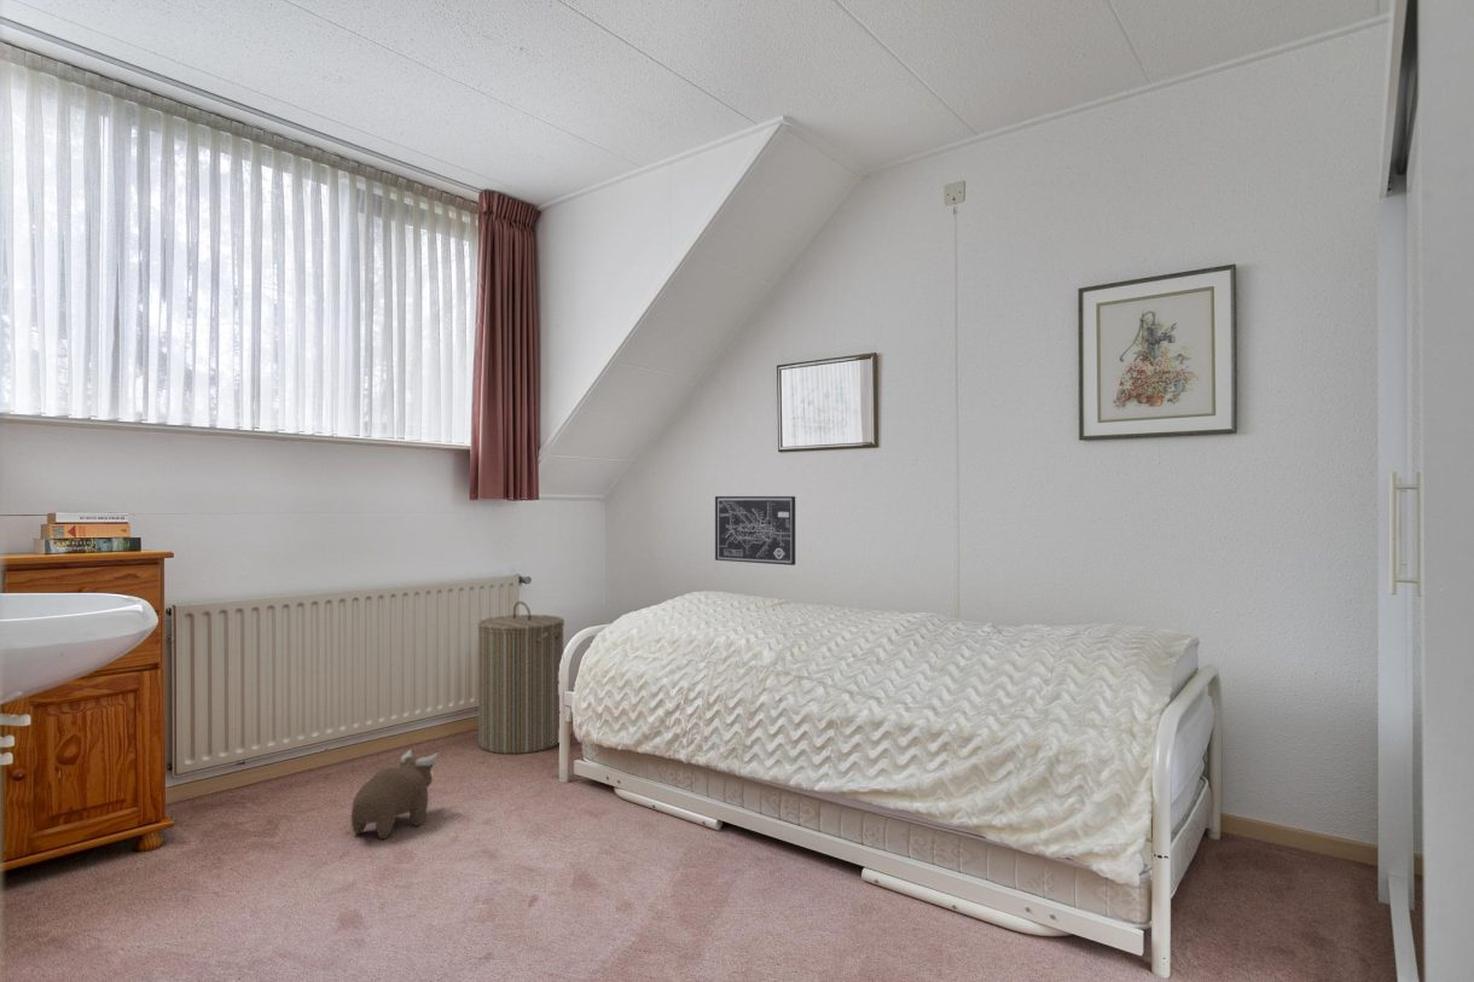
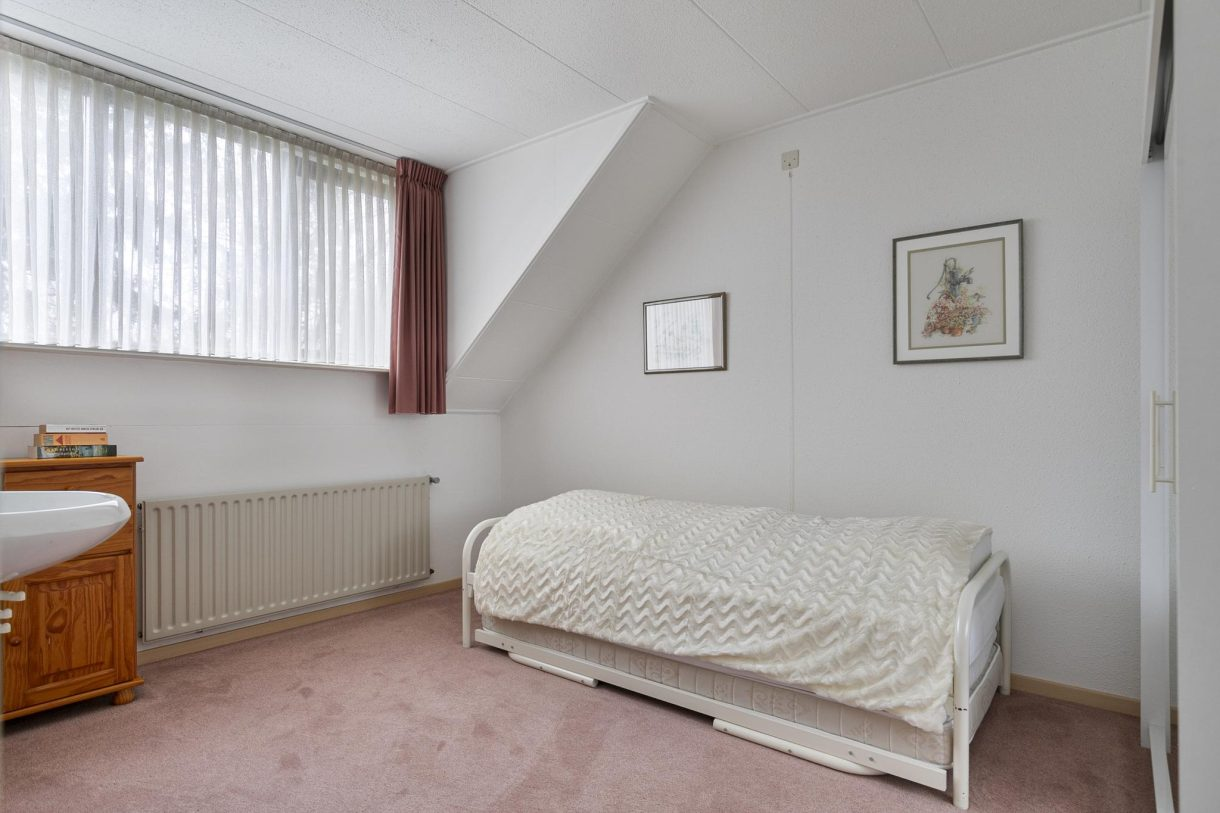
- plush toy (395, 792)
- wall art (753, 529)
- laundry hamper (521, 670)
